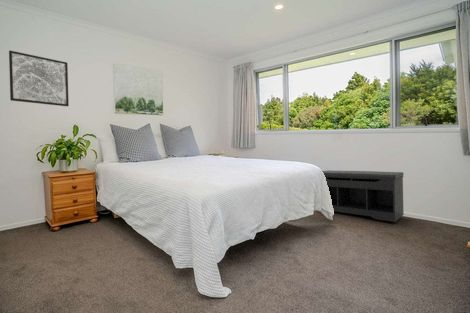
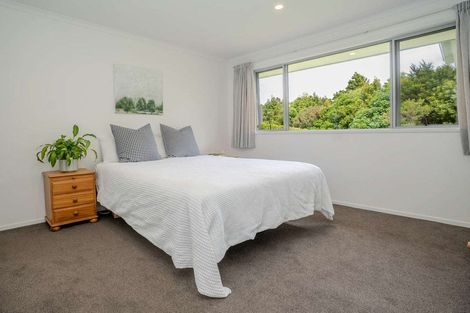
- bench (357, 192)
- wall art (40, 80)
